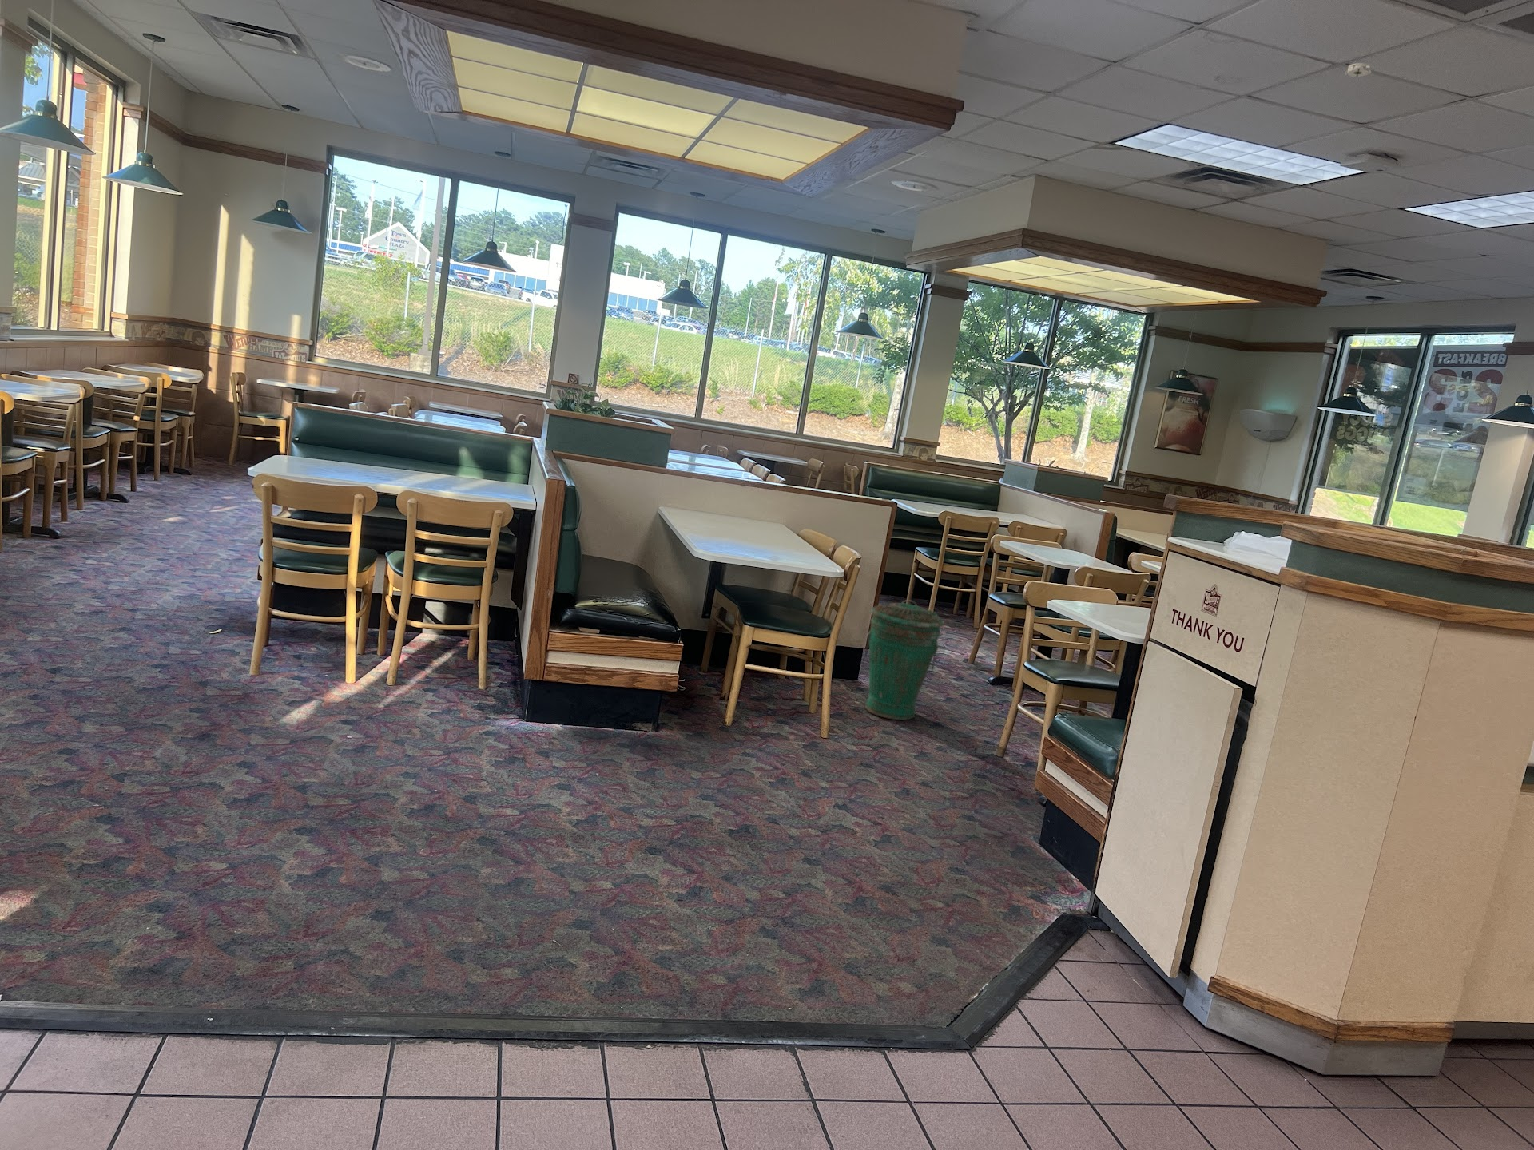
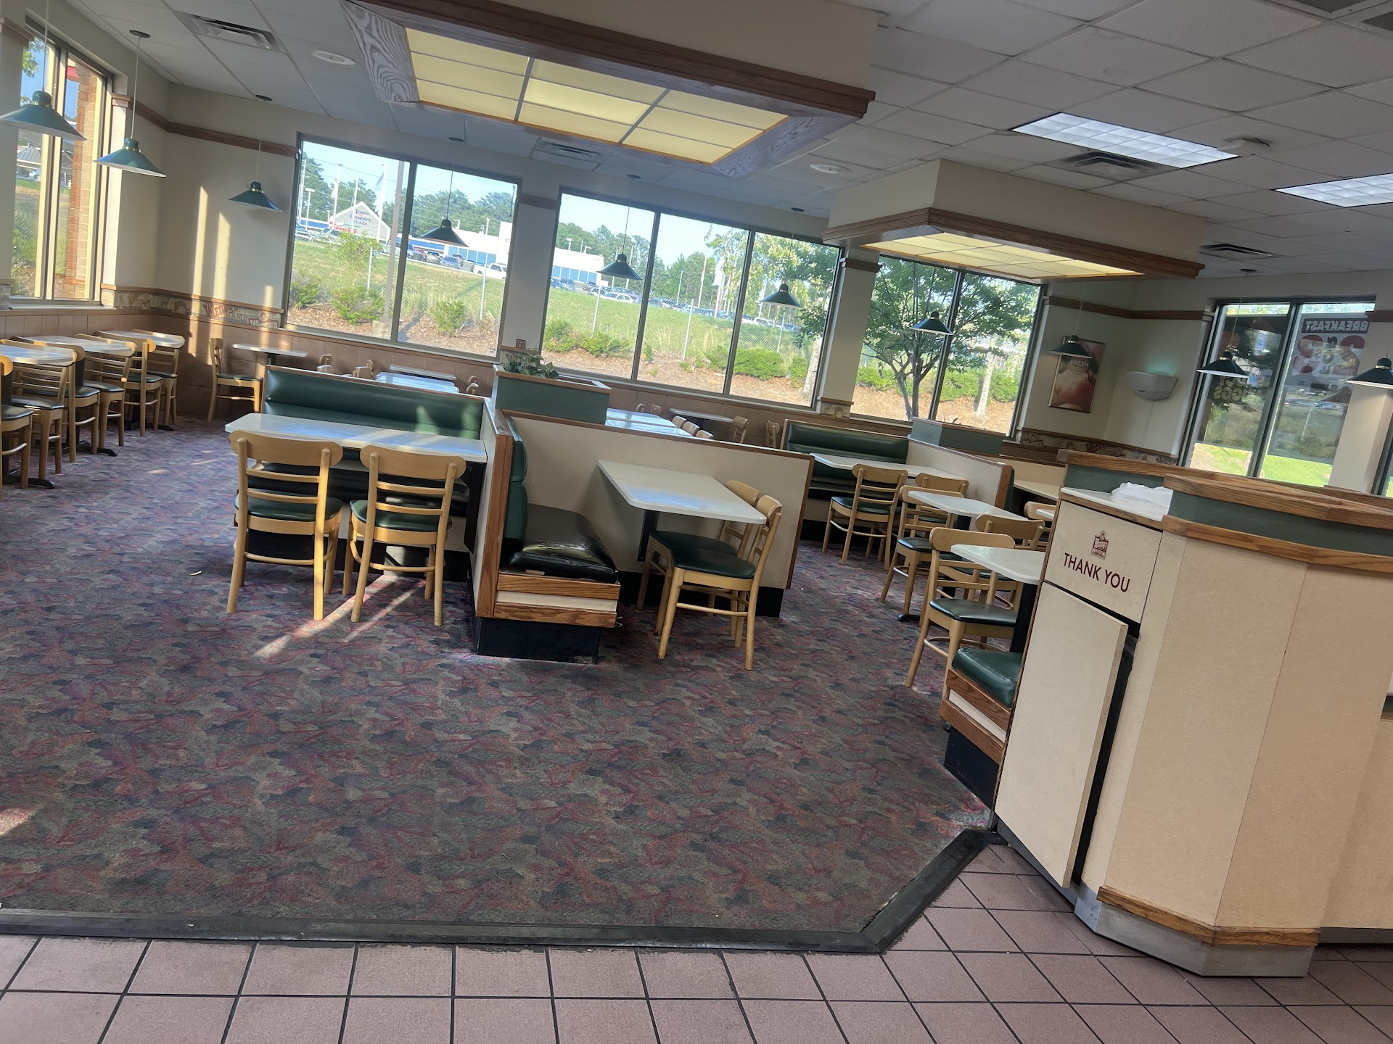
- trash can (900, 656)
- smoke detector (1358, 70)
